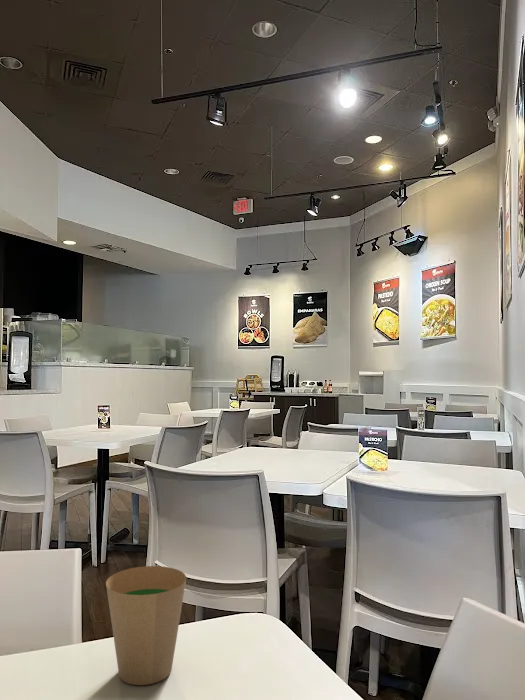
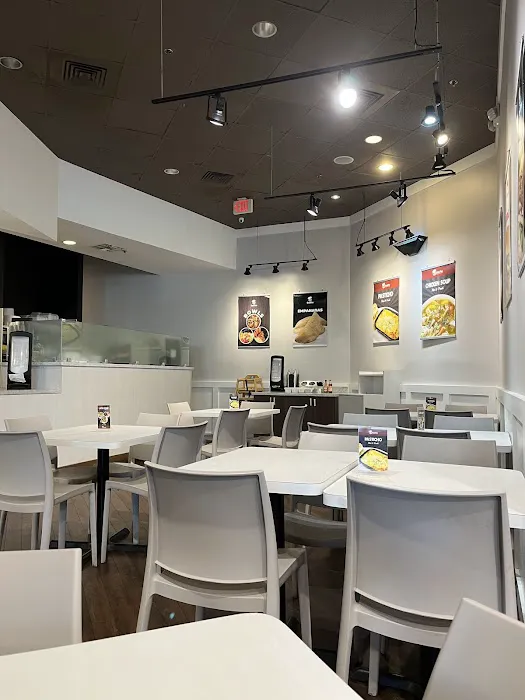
- paper cup (146, 625)
